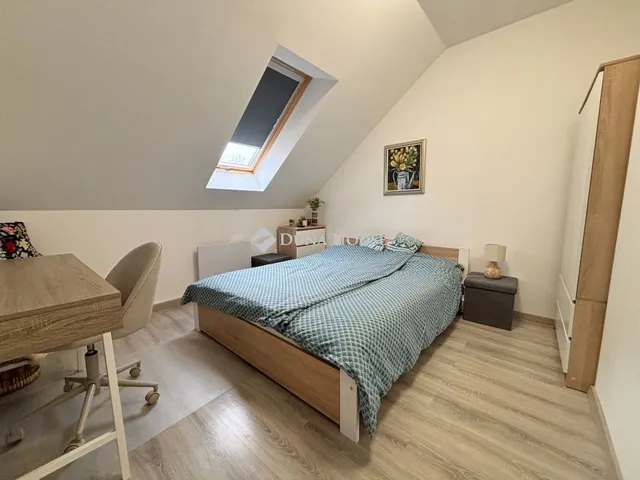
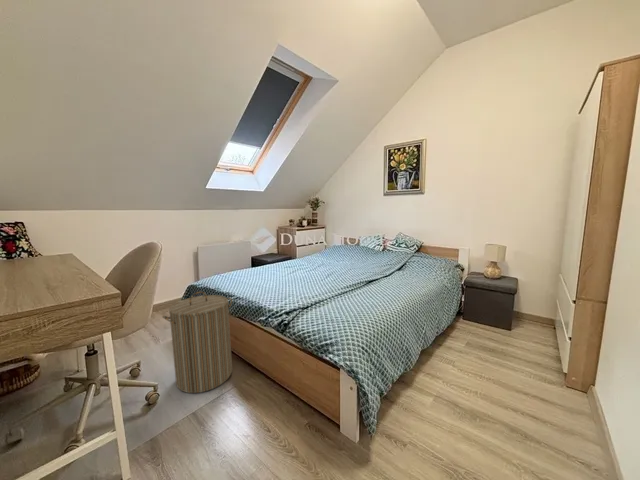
+ laundry hamper (202, 334)
